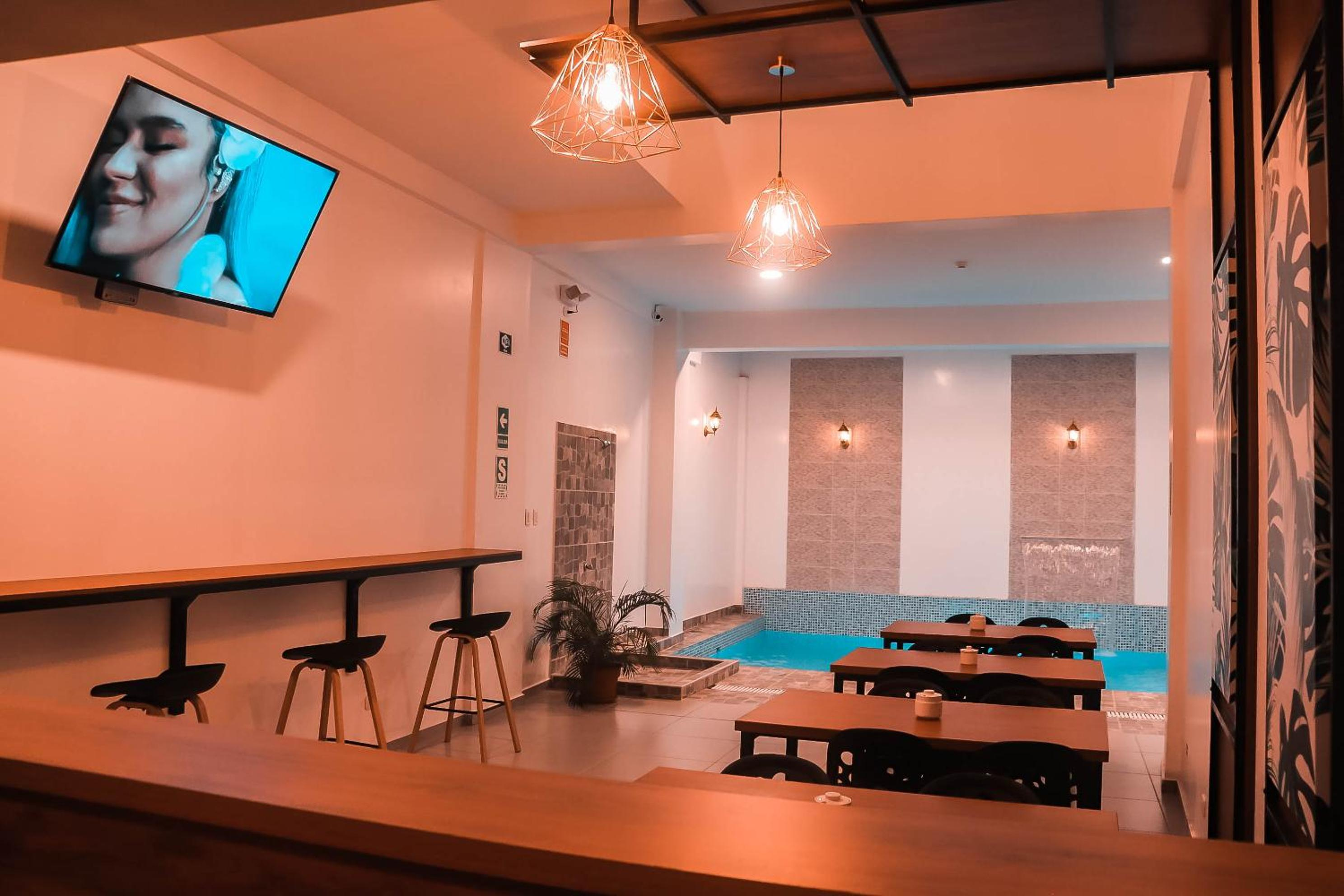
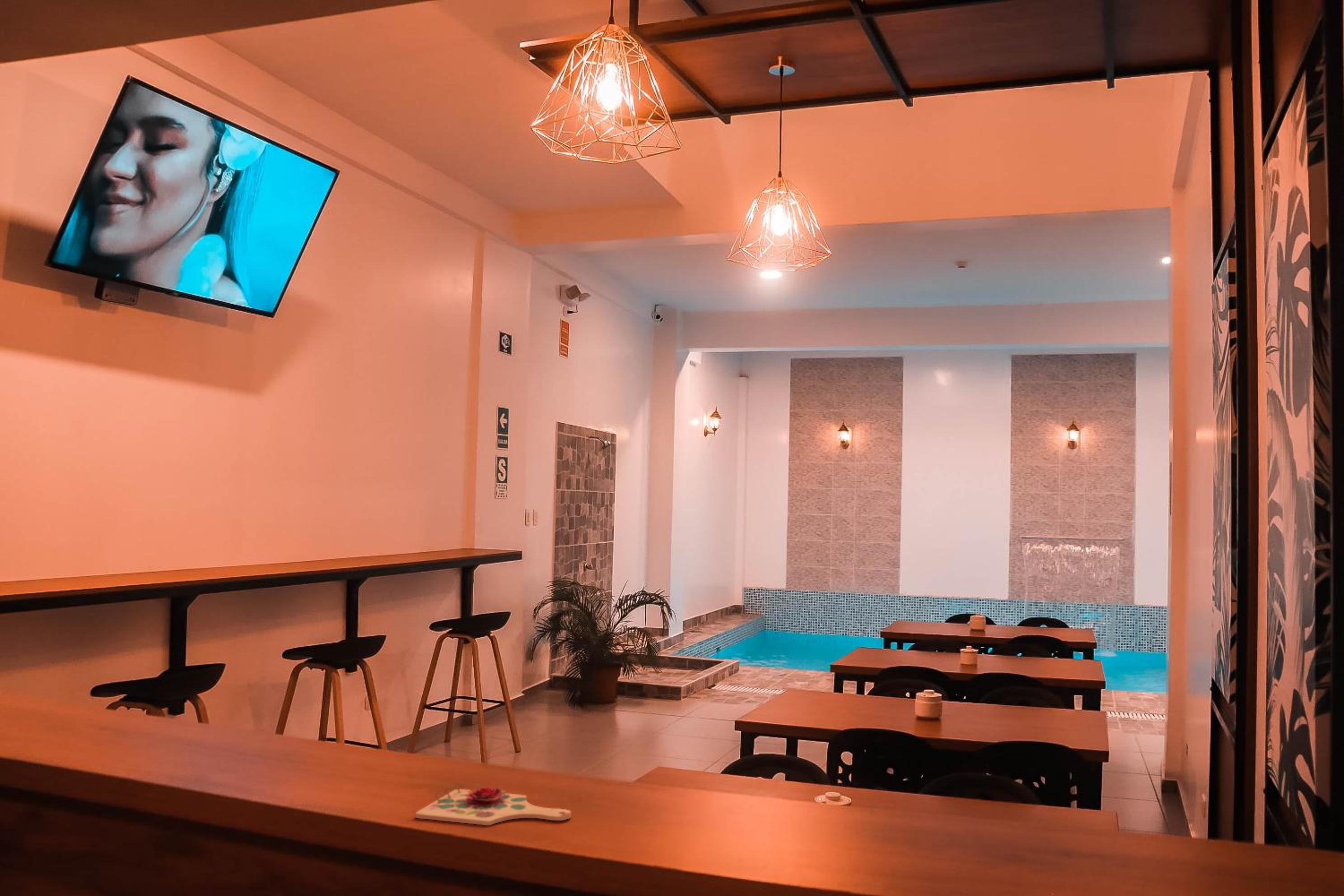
+ cutting board (502, 803)
